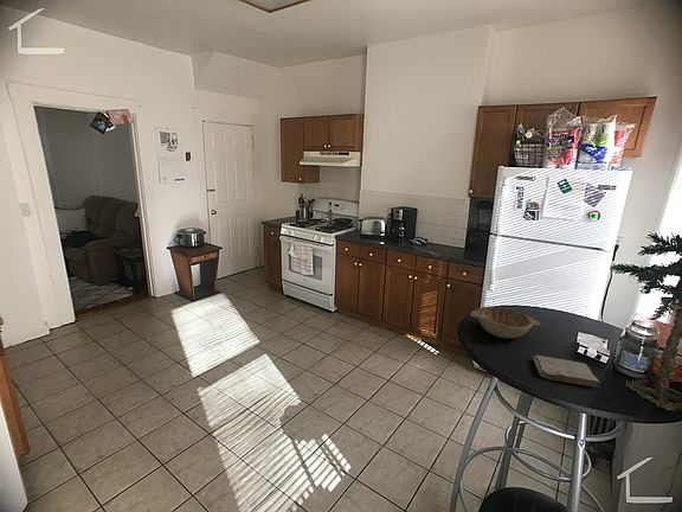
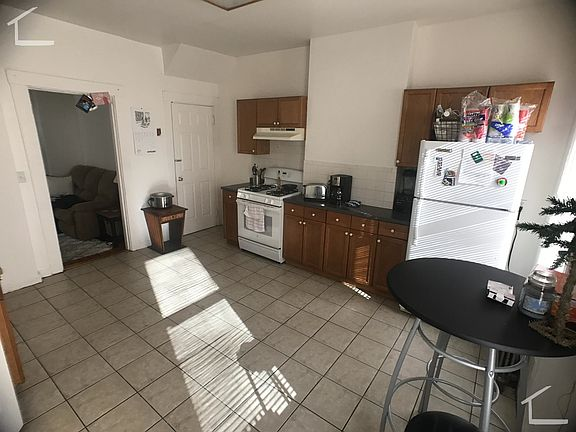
- decorative bowl (502, 324)
- washcloth (564, 369)
